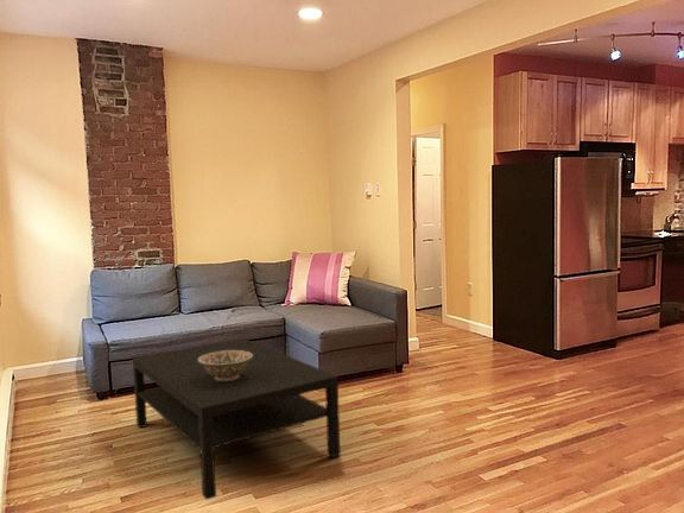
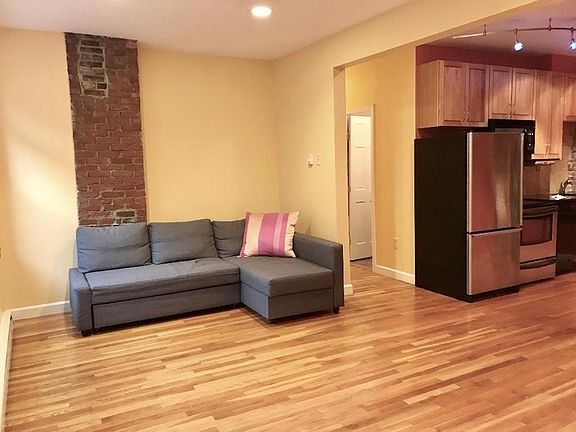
- coffee table (228, 403)
- decorative bowl (226, 366)
